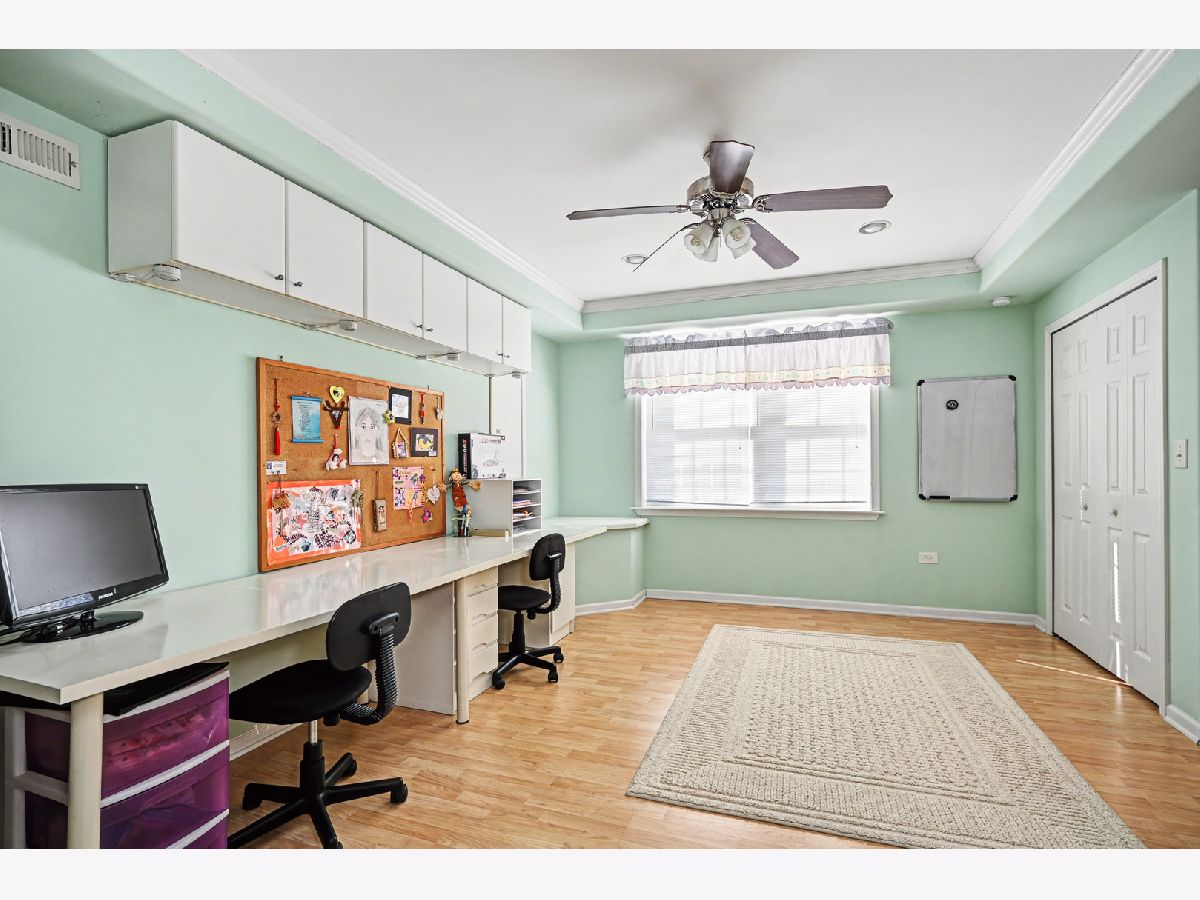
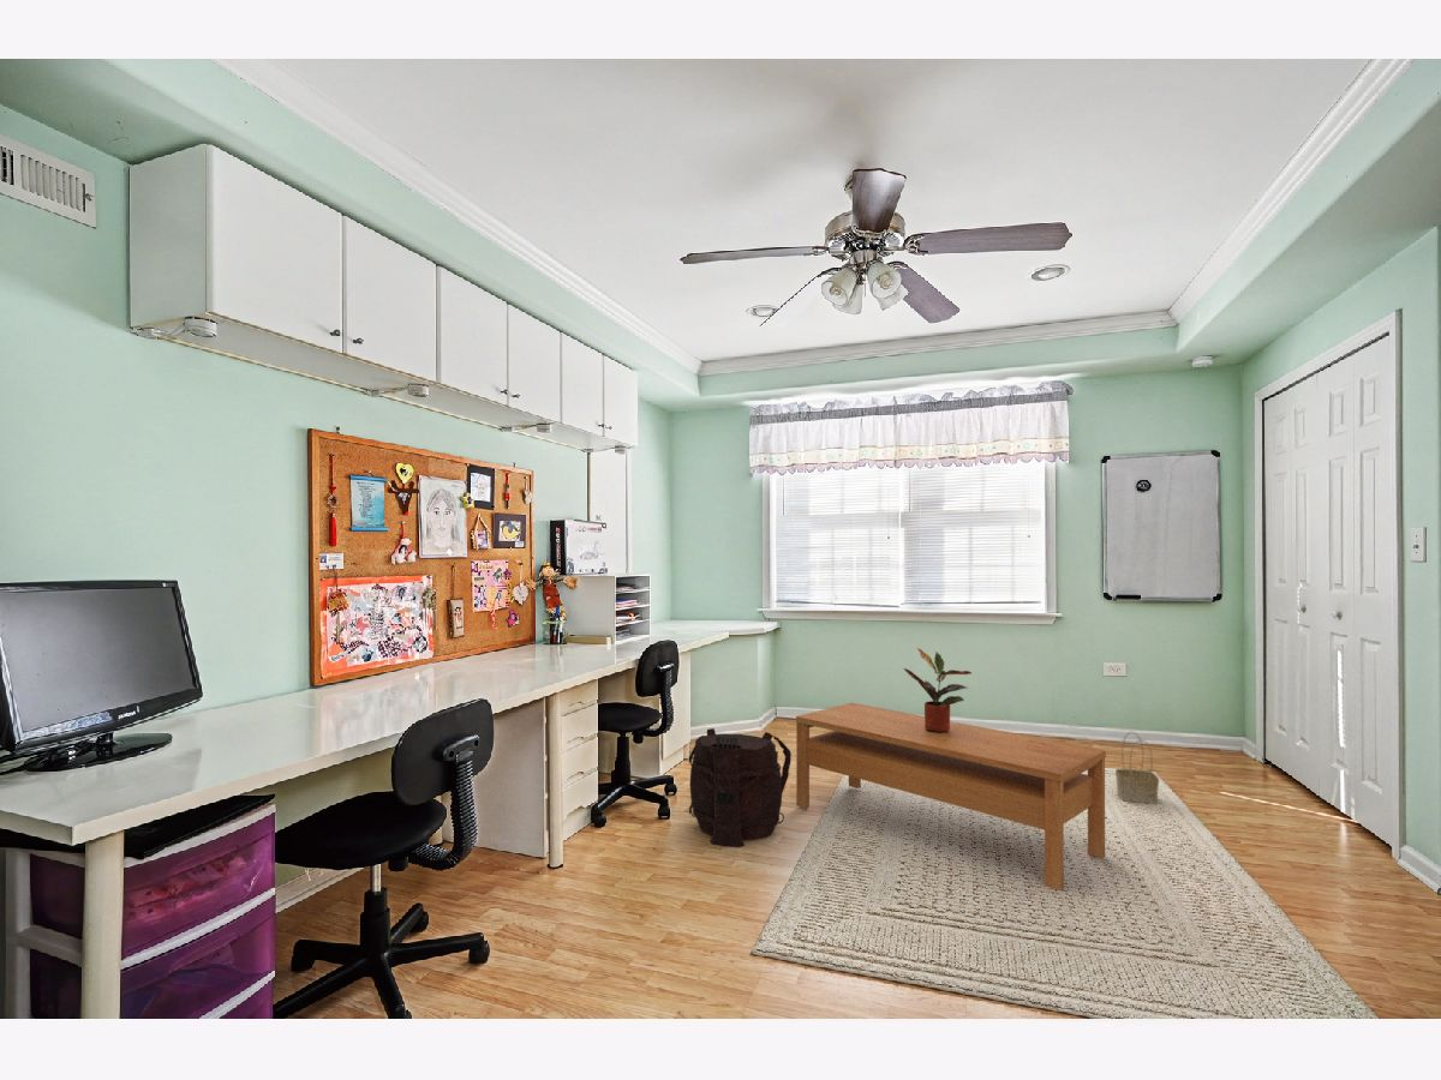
+ basket (1134, 769)
+ coffee table (937, 780)
+ backpack (735, 779)
+ potted plant (941, 690)
